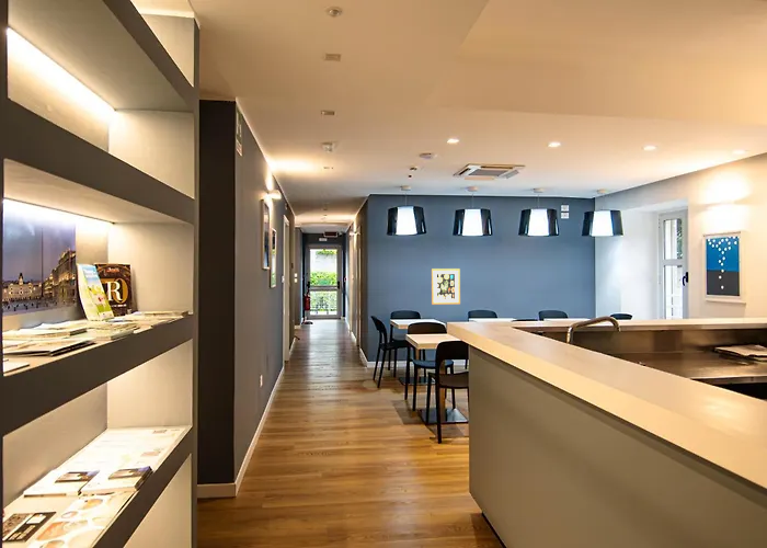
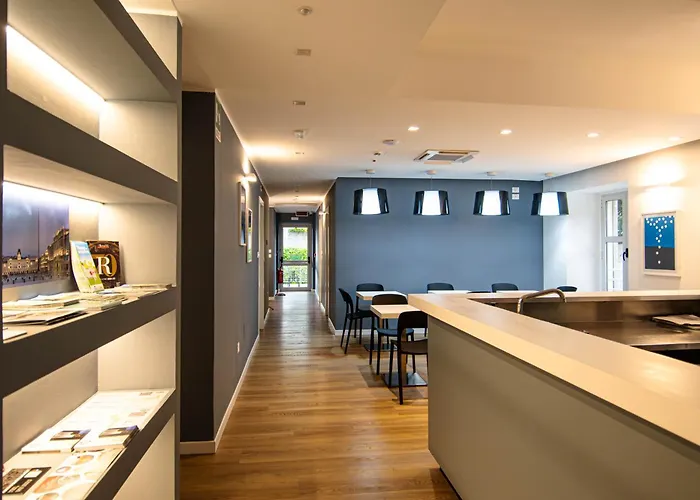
- wall art (445, 286)
